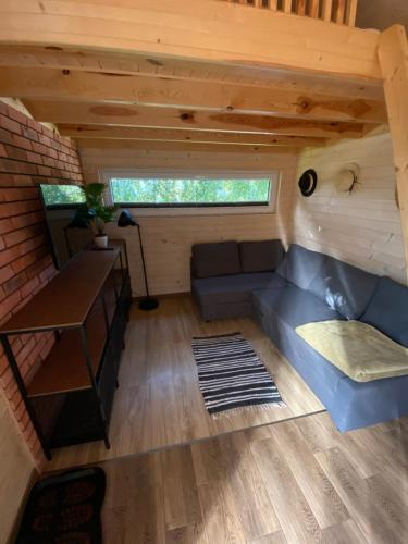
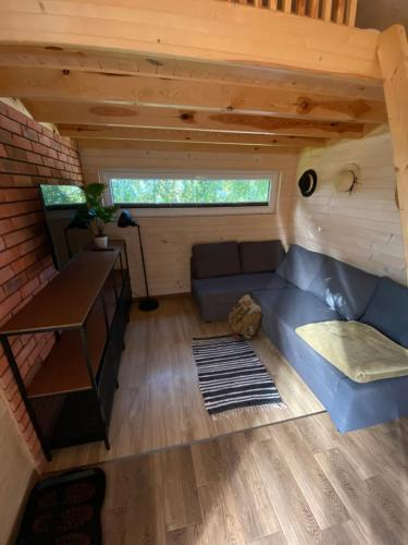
+ backpack (244, 316)
